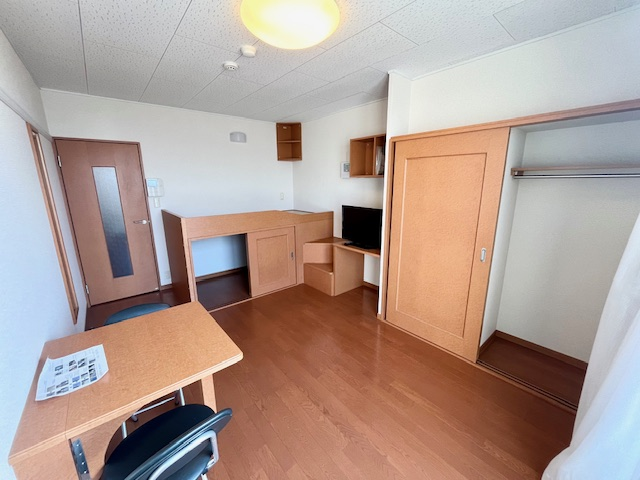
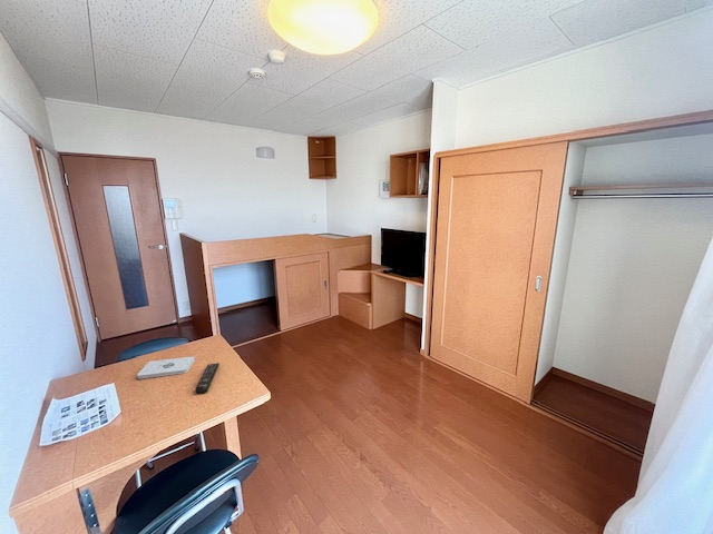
+ notepad (167, 366)
+ remote control (208, 376)
